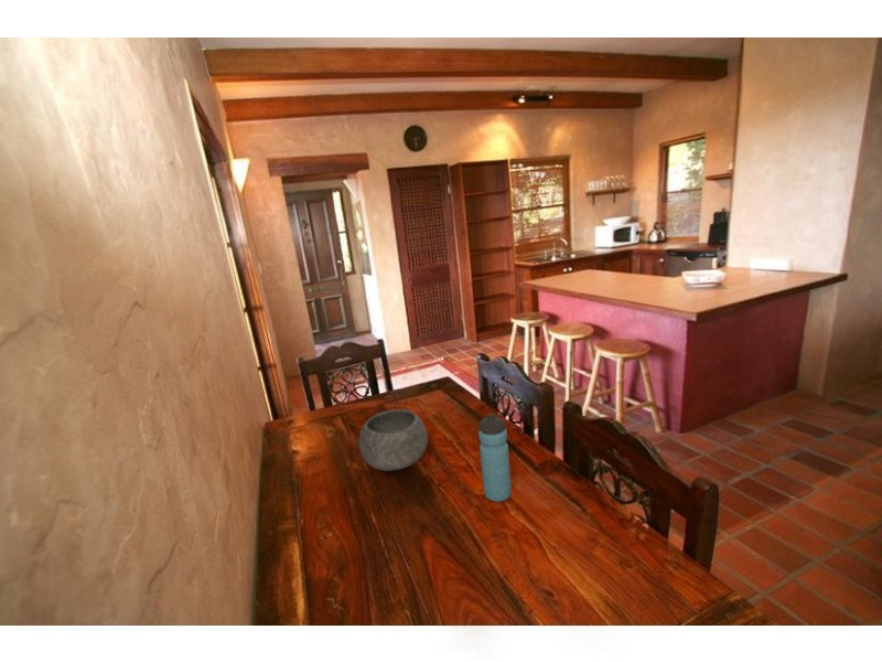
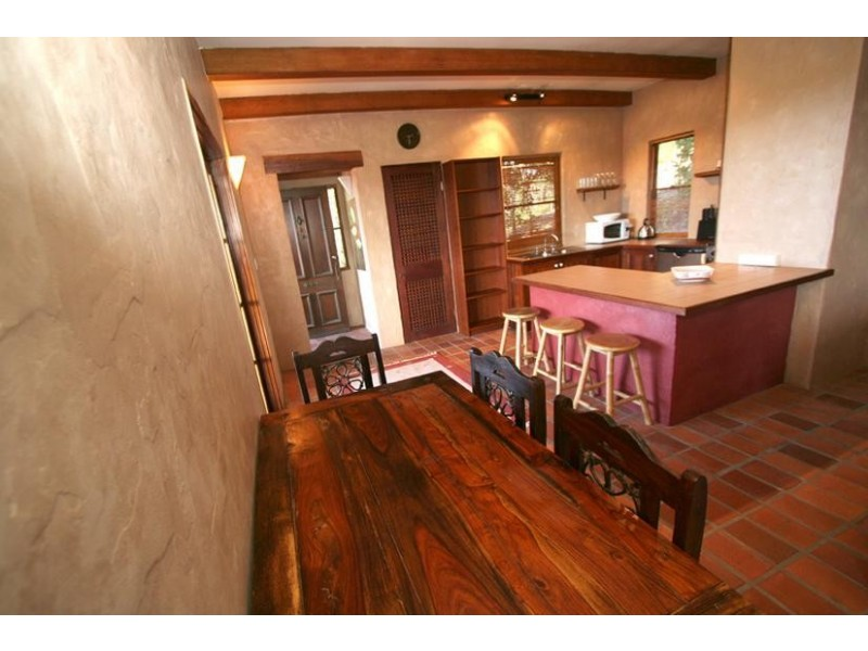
- bowl (394, 441)
- water bottle (494, 455)
